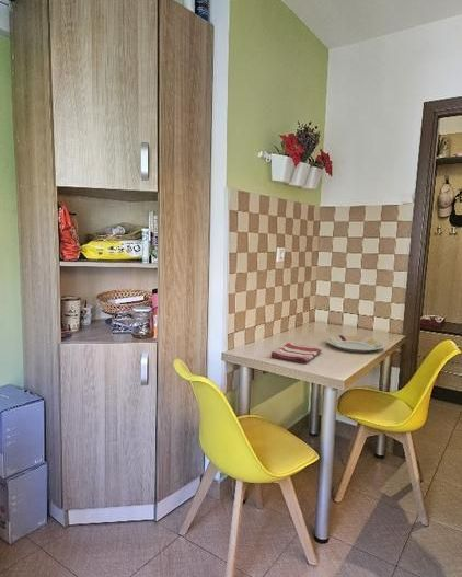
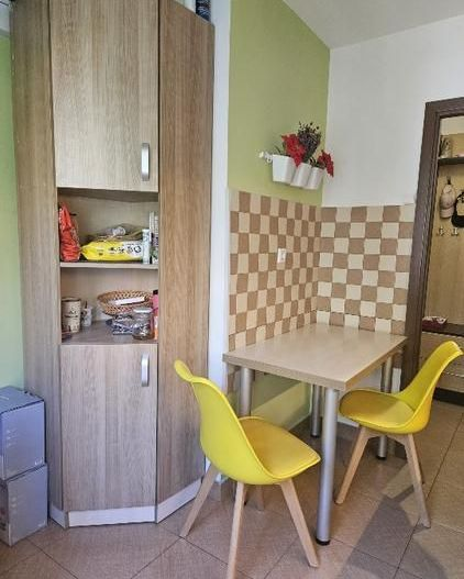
- plate (354, 344)
- dish towel (297, 351)
